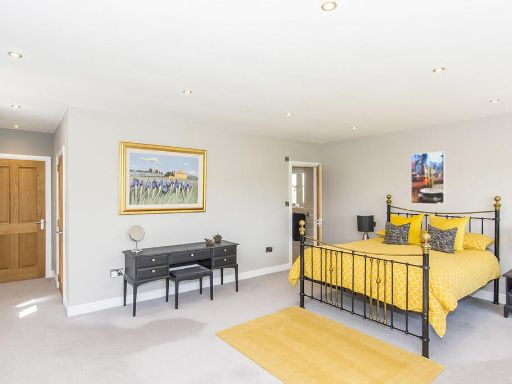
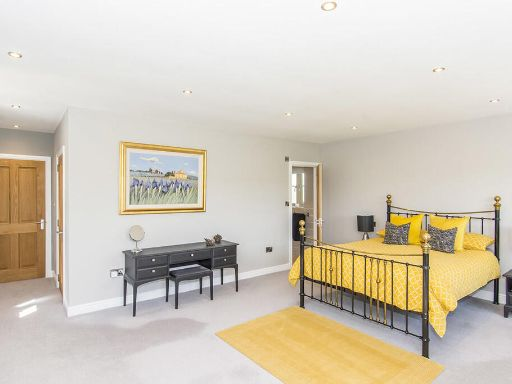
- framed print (427, 178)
